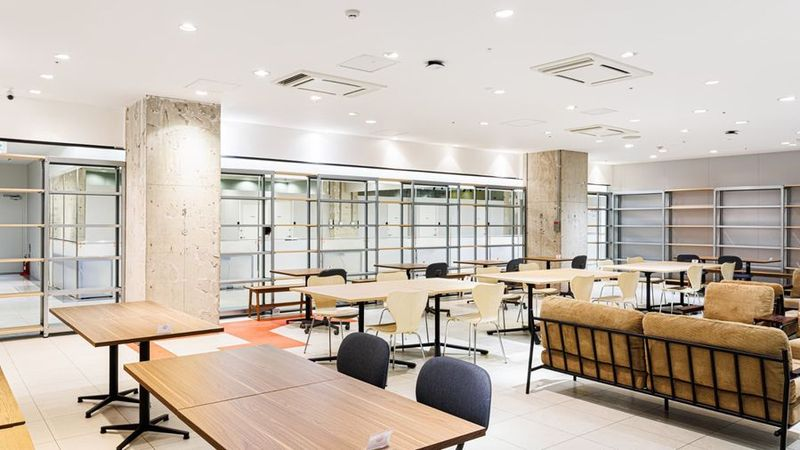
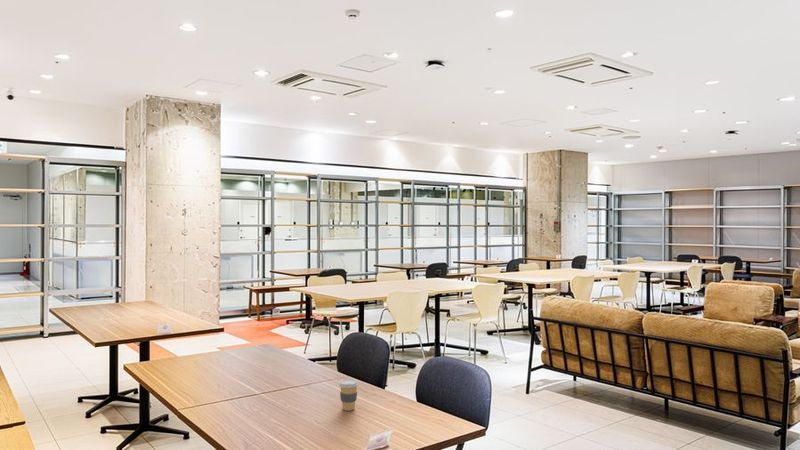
+ coffee cup (348, 395)
